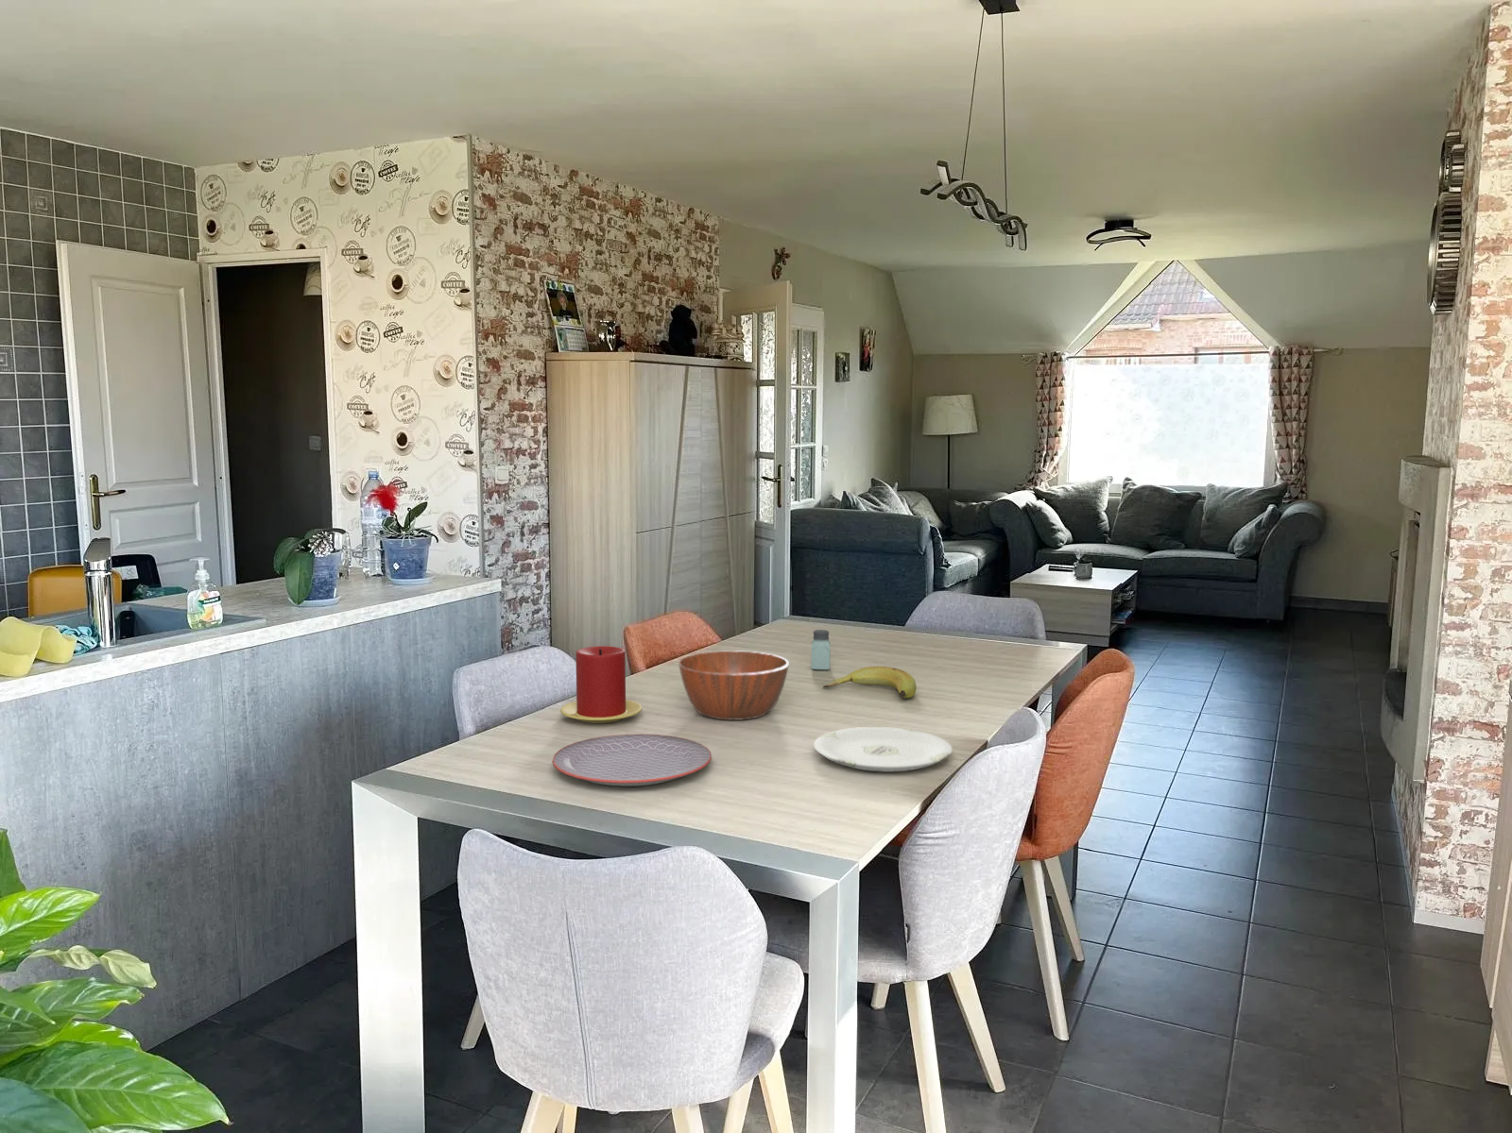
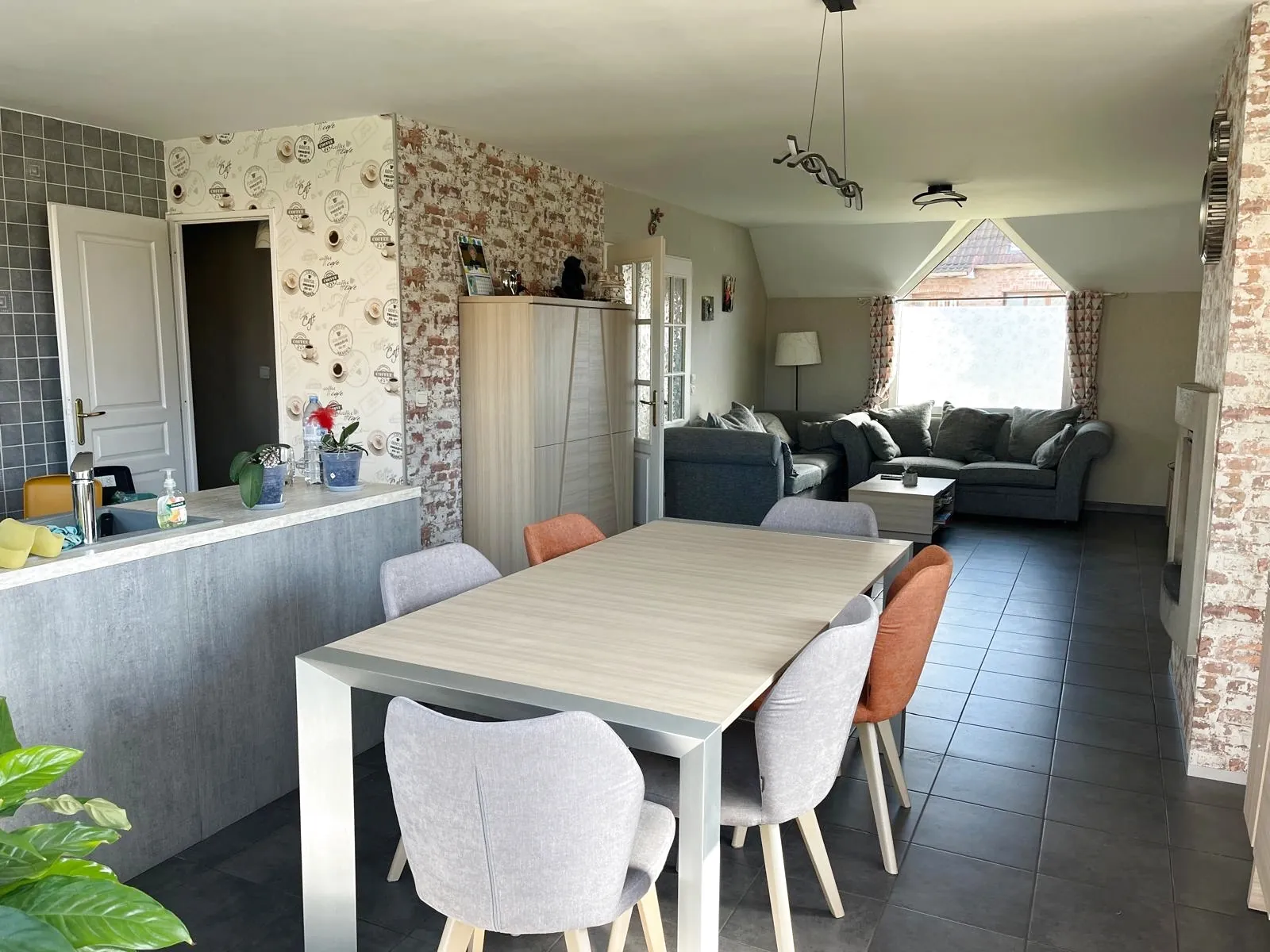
- saltshaker (820, 650)
- plate (882, 751)
- banana (869, 681)
- candle (600, 683)
- bowl (733, 687)
- plate (632, 762)
